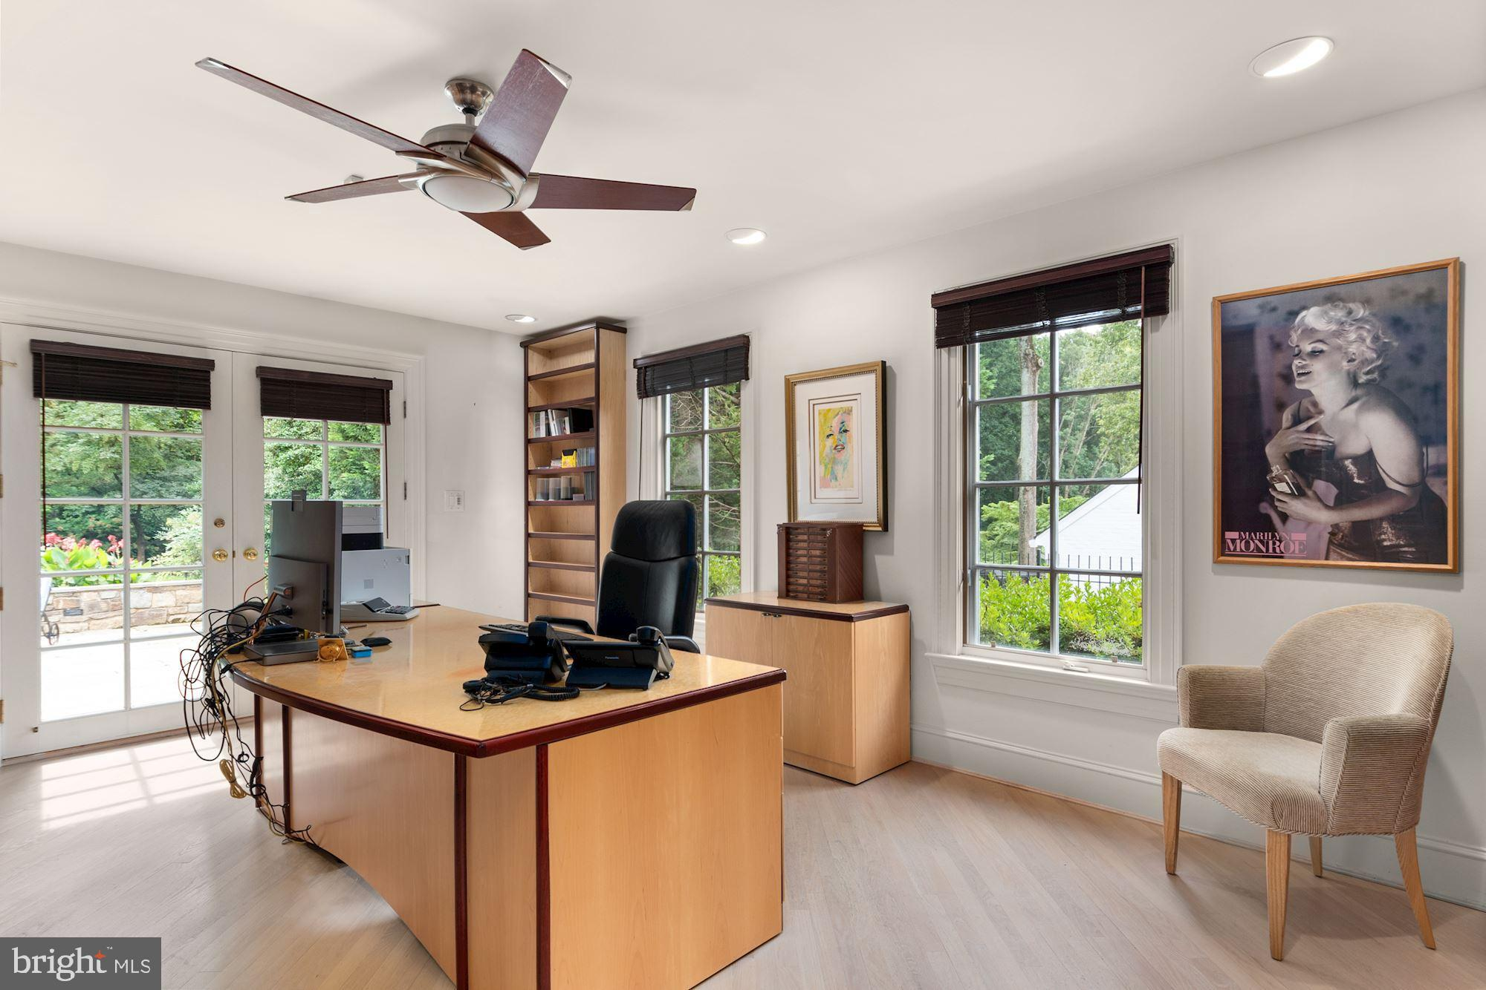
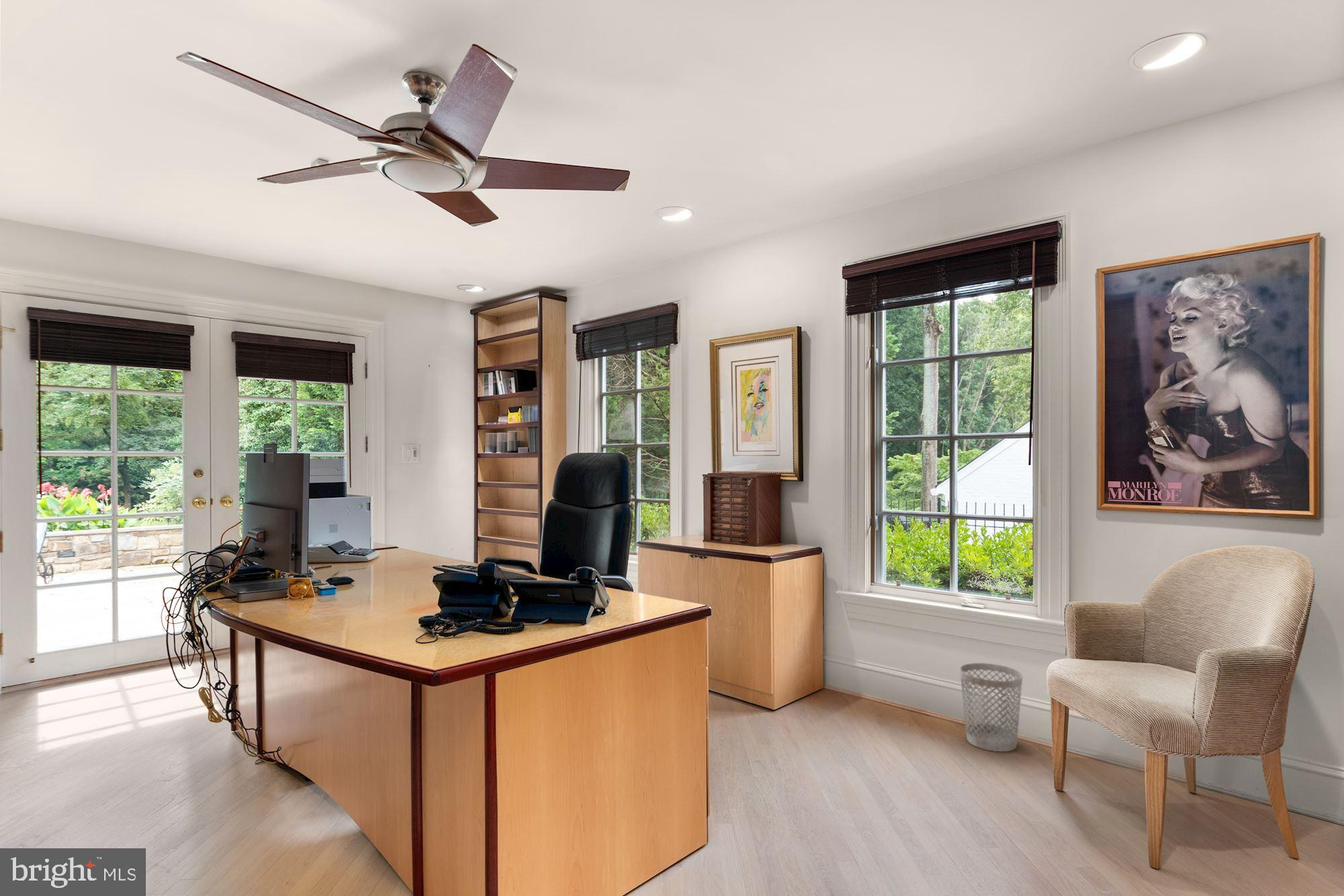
+ wastebasket (991, 707)
